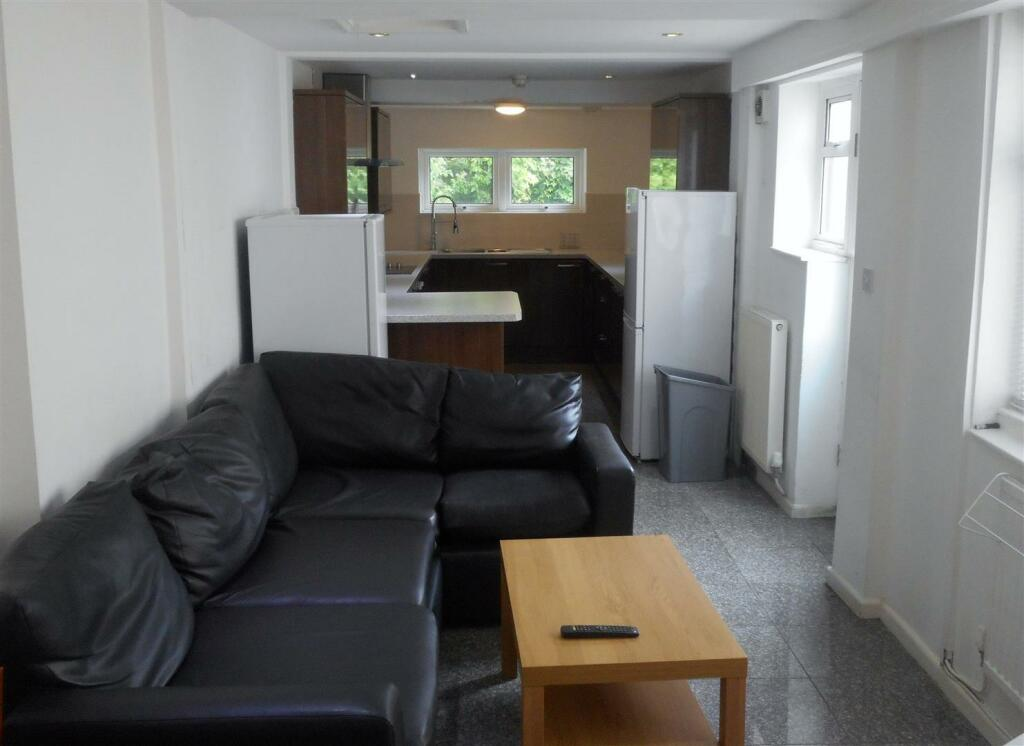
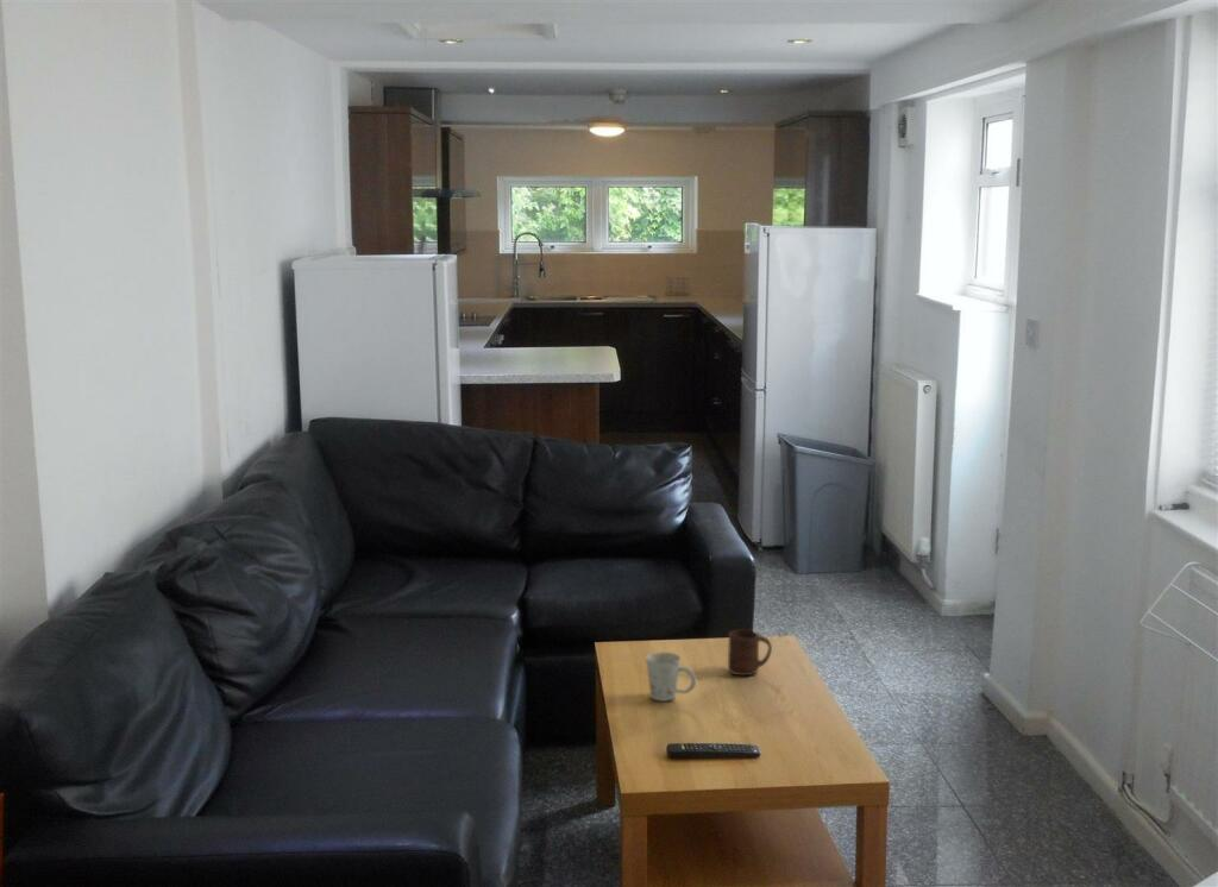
+ cup (747, 652)
+ mug (671, 678)
